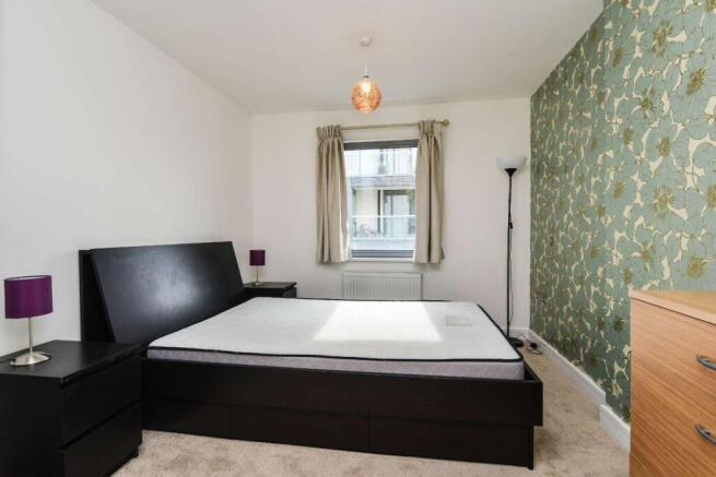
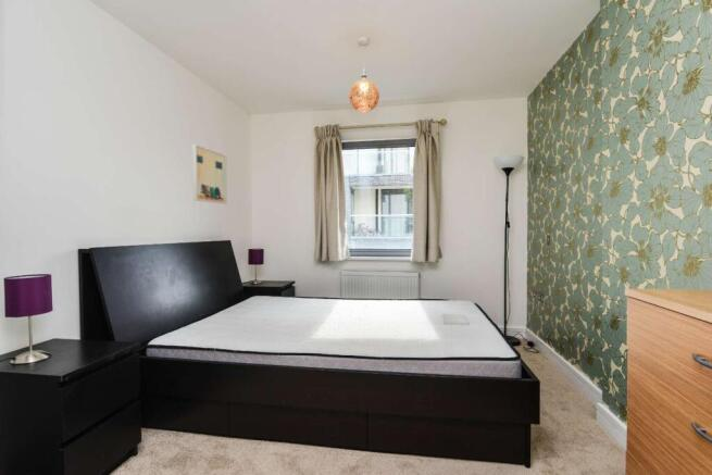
+ wall art (211, 176)
